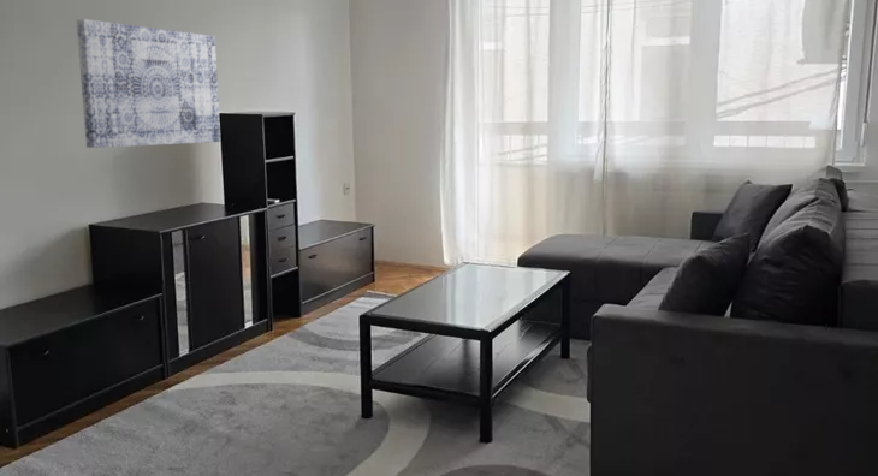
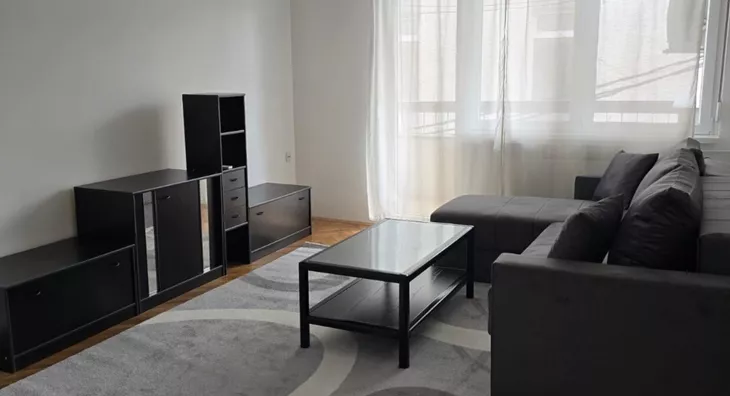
- wall art (155, 87)
